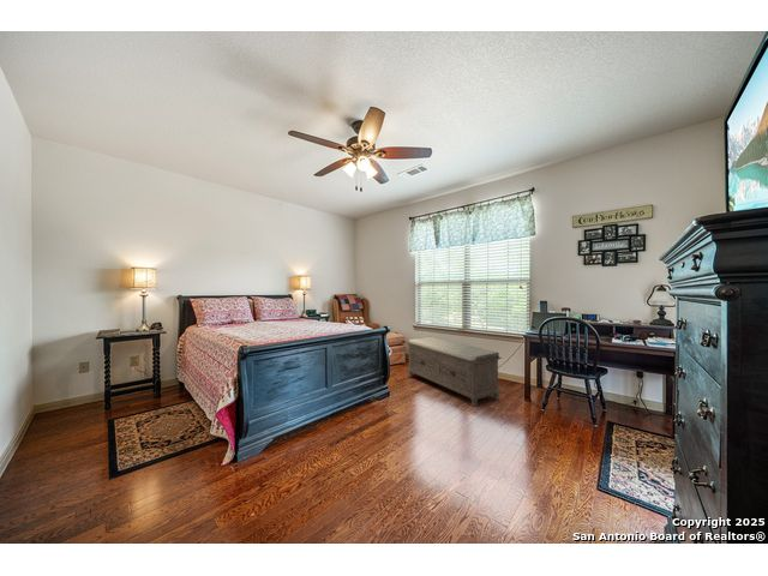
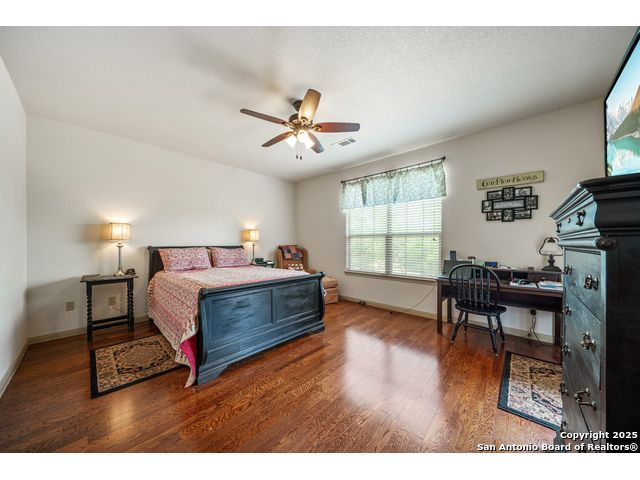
- bench (448, 365)
